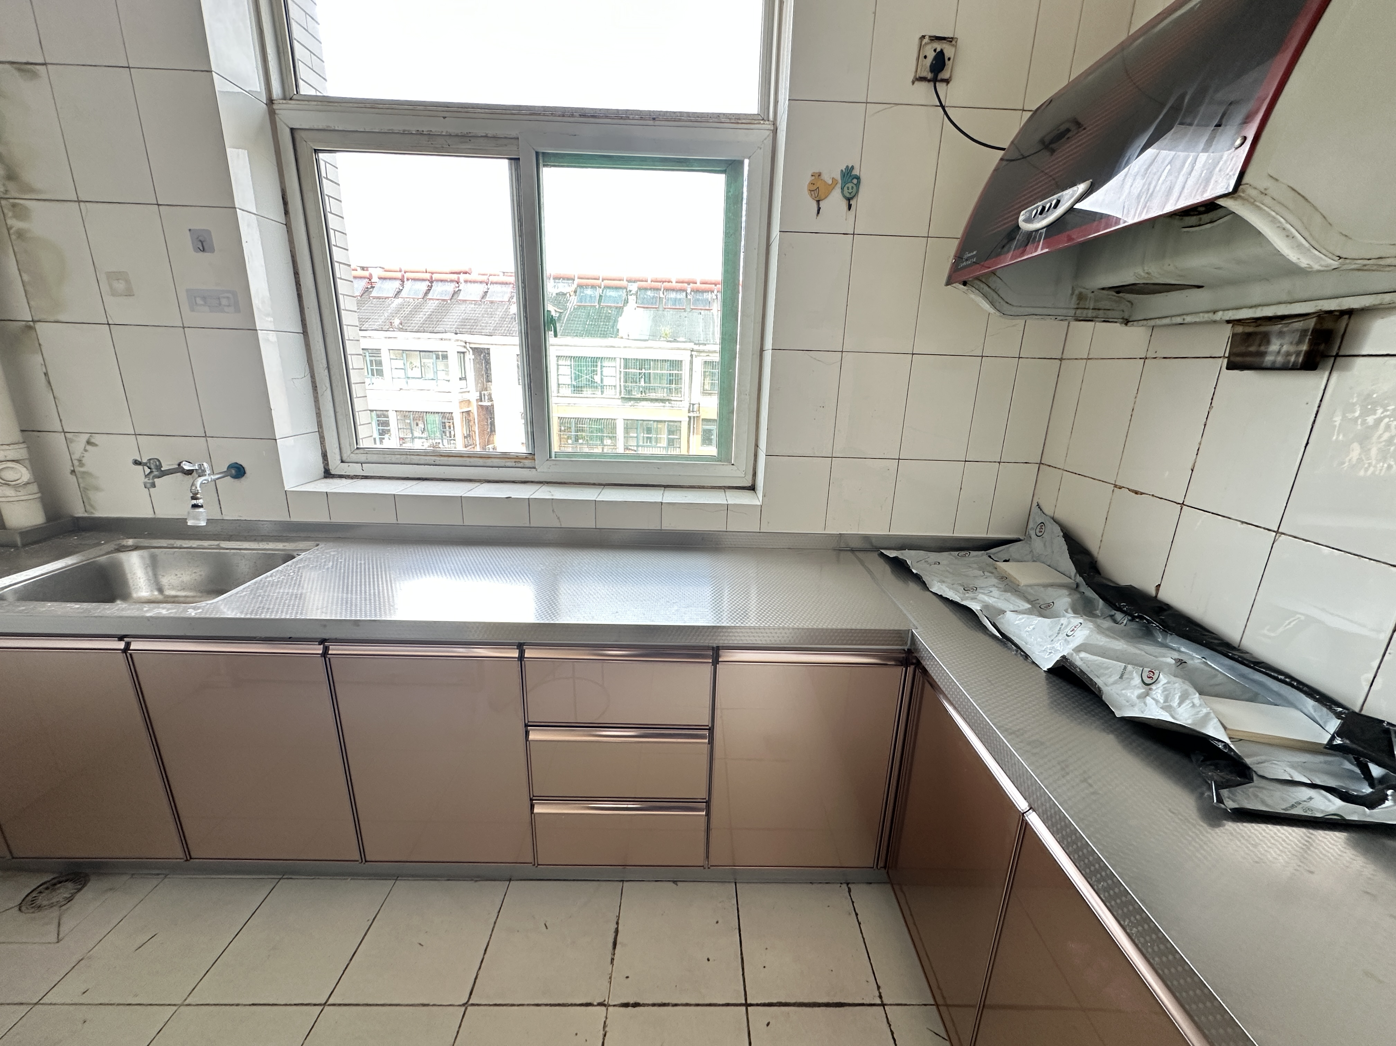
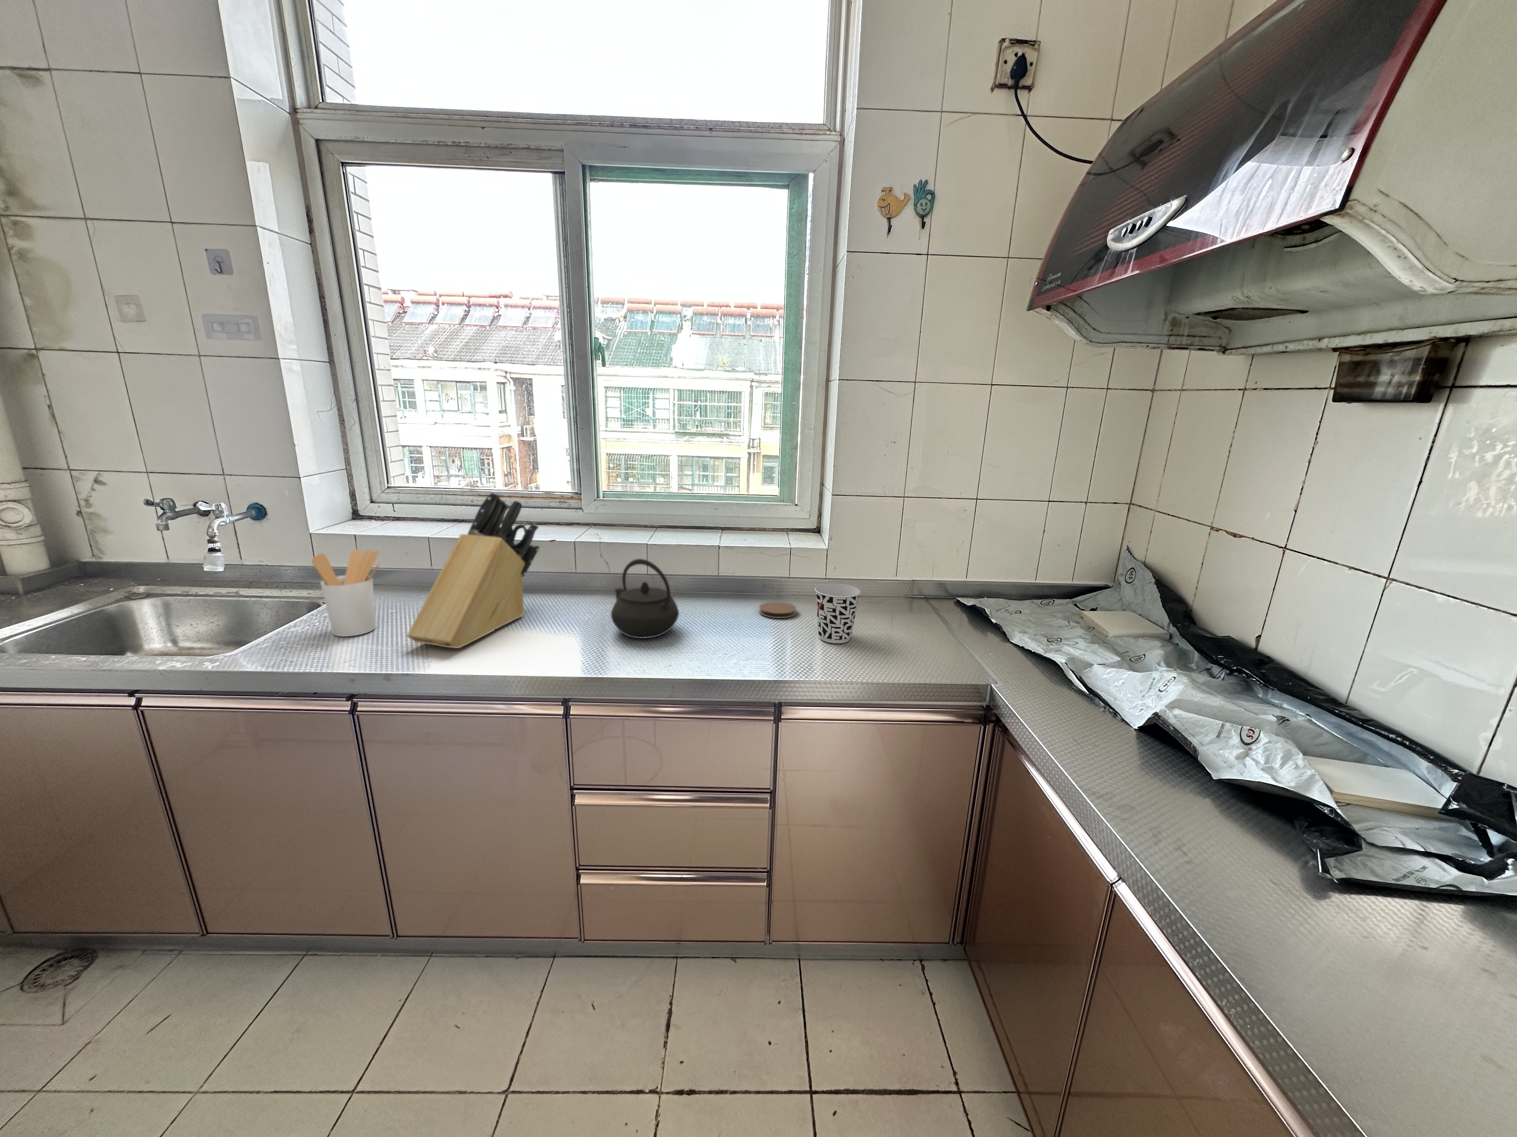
+ kettle (641, 595)
+ utensil holder (355, 590)
+ knife block (479, 563)
+ coaster (778, 609)
+ cup (836, 614)
